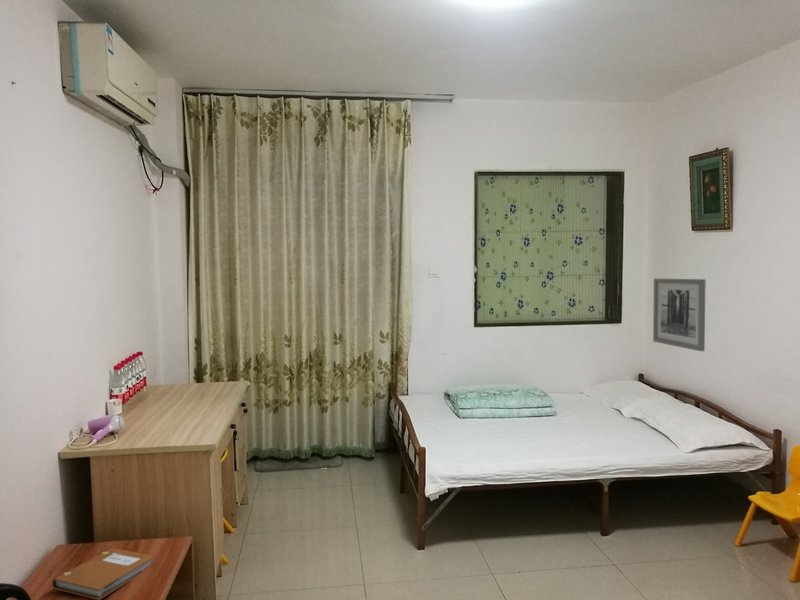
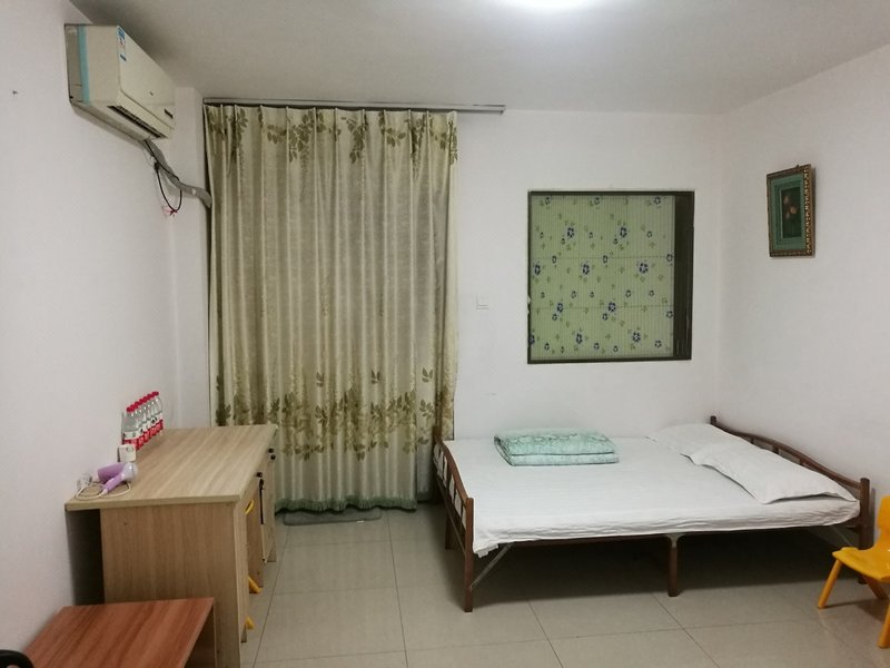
- wall art (677, 312)
- notebook (106, 570)
